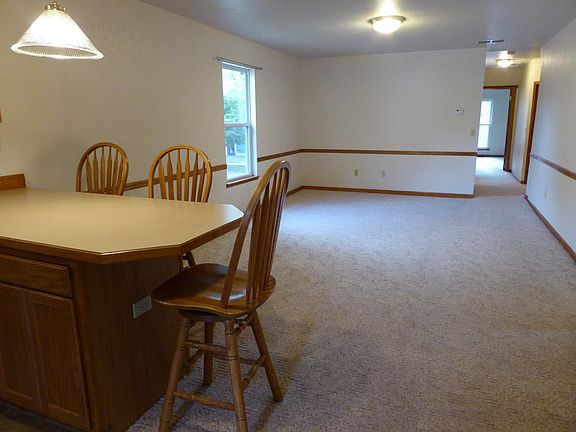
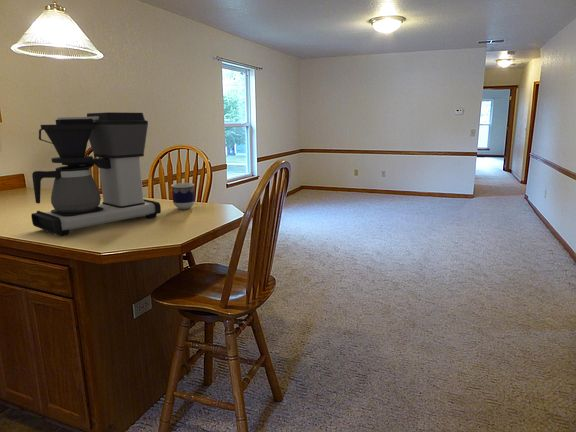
+ coffee maker (90, 167)
+ cup (181, 195)
